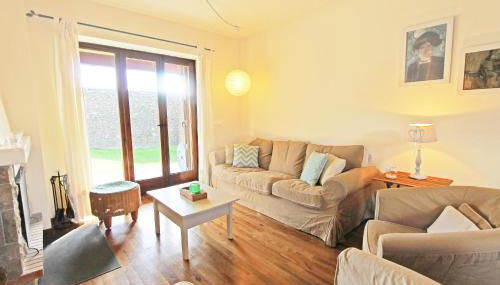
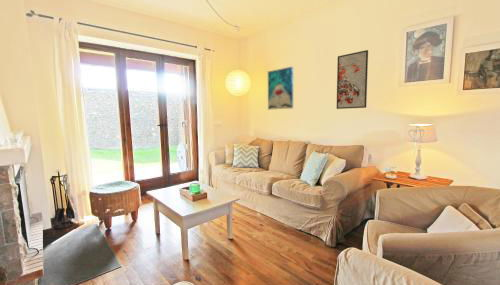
+ wall art (279, 89)
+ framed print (351, 81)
